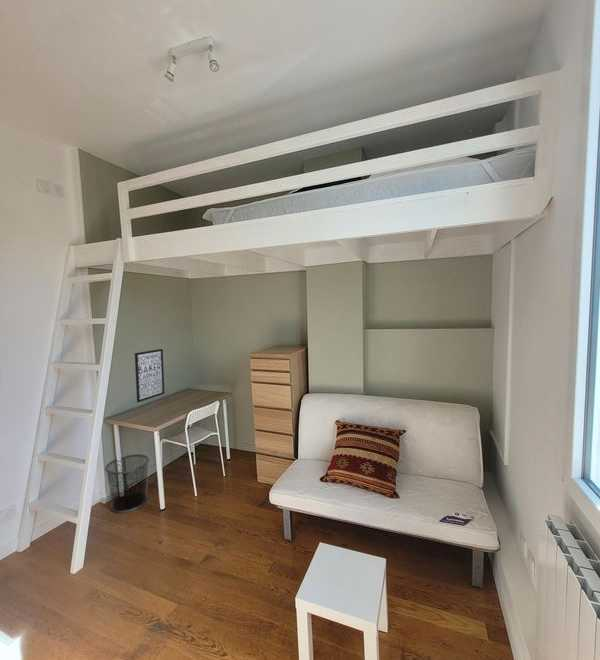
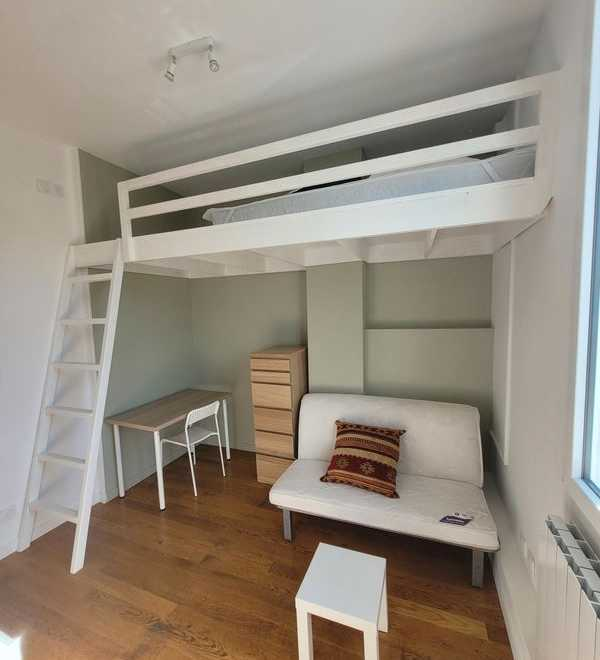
- wall art (150, 374)
- waste bin (129, 483)
